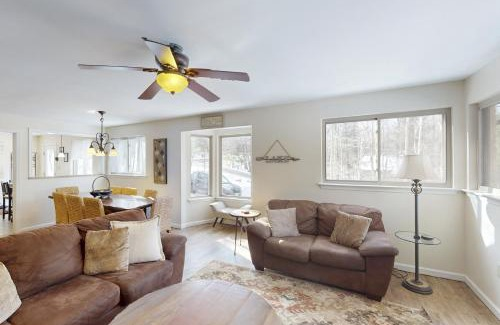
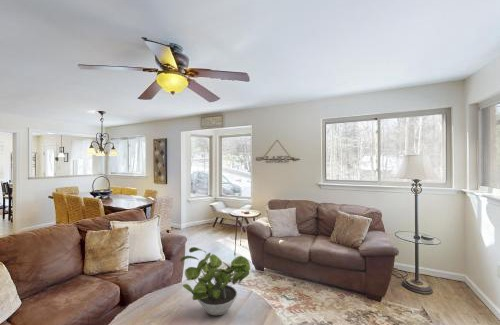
+ potted plant (214, 277)
